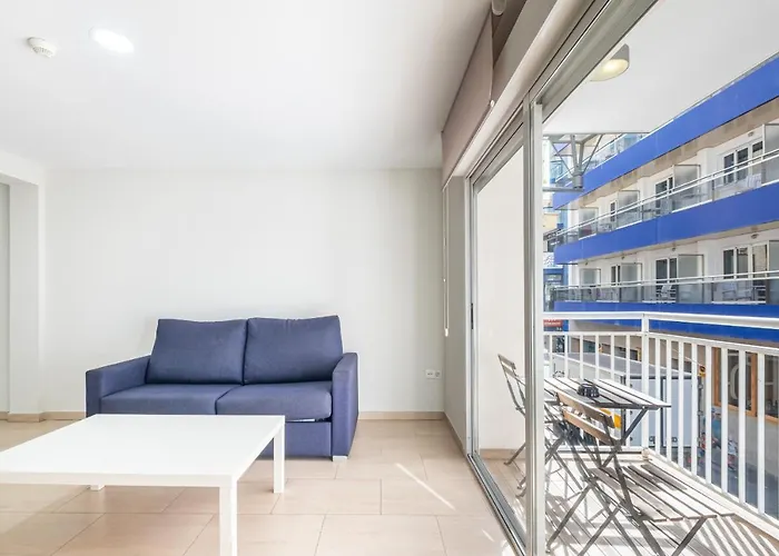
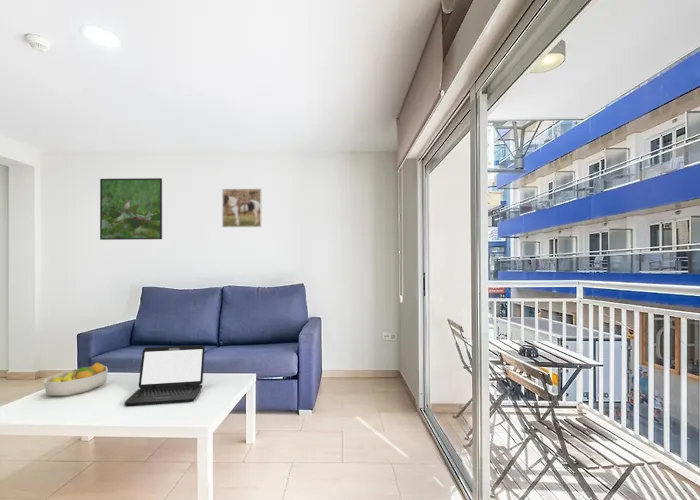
+ fruit bowl (77, 378)
+ laptop (167, 373)
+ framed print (241, 208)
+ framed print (131, 209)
